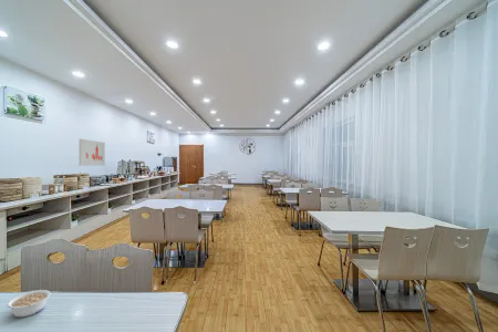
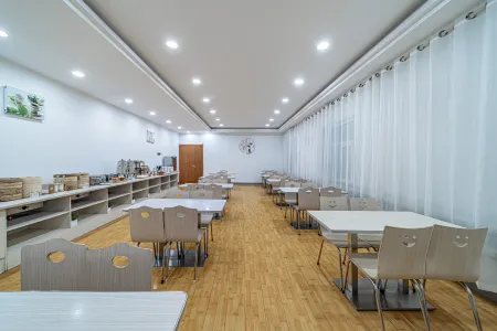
- wall art (92, 153)
- legume (30, 303)
